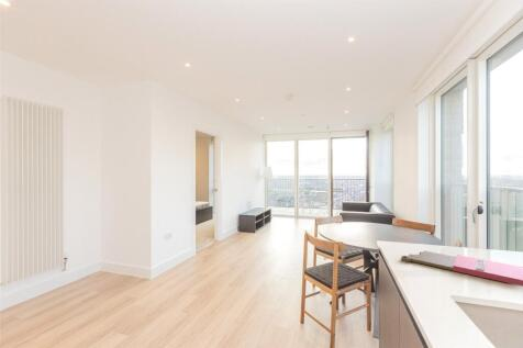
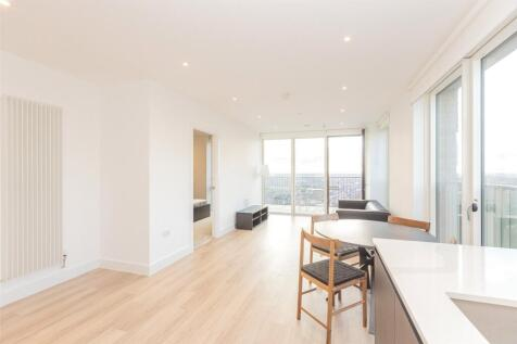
- cutting board (468, 265)
